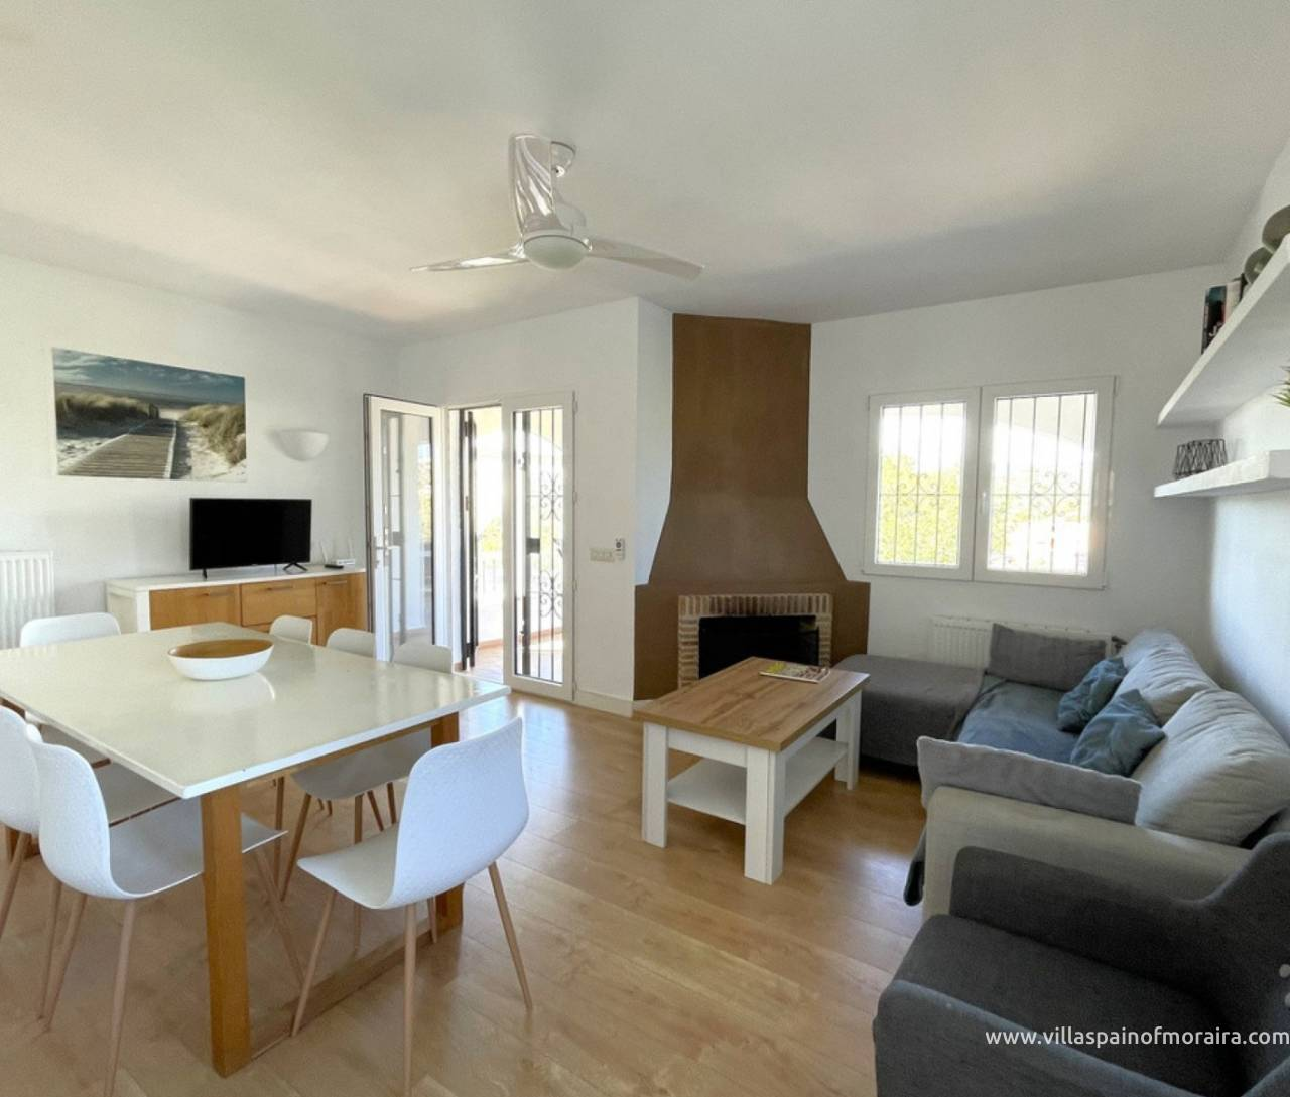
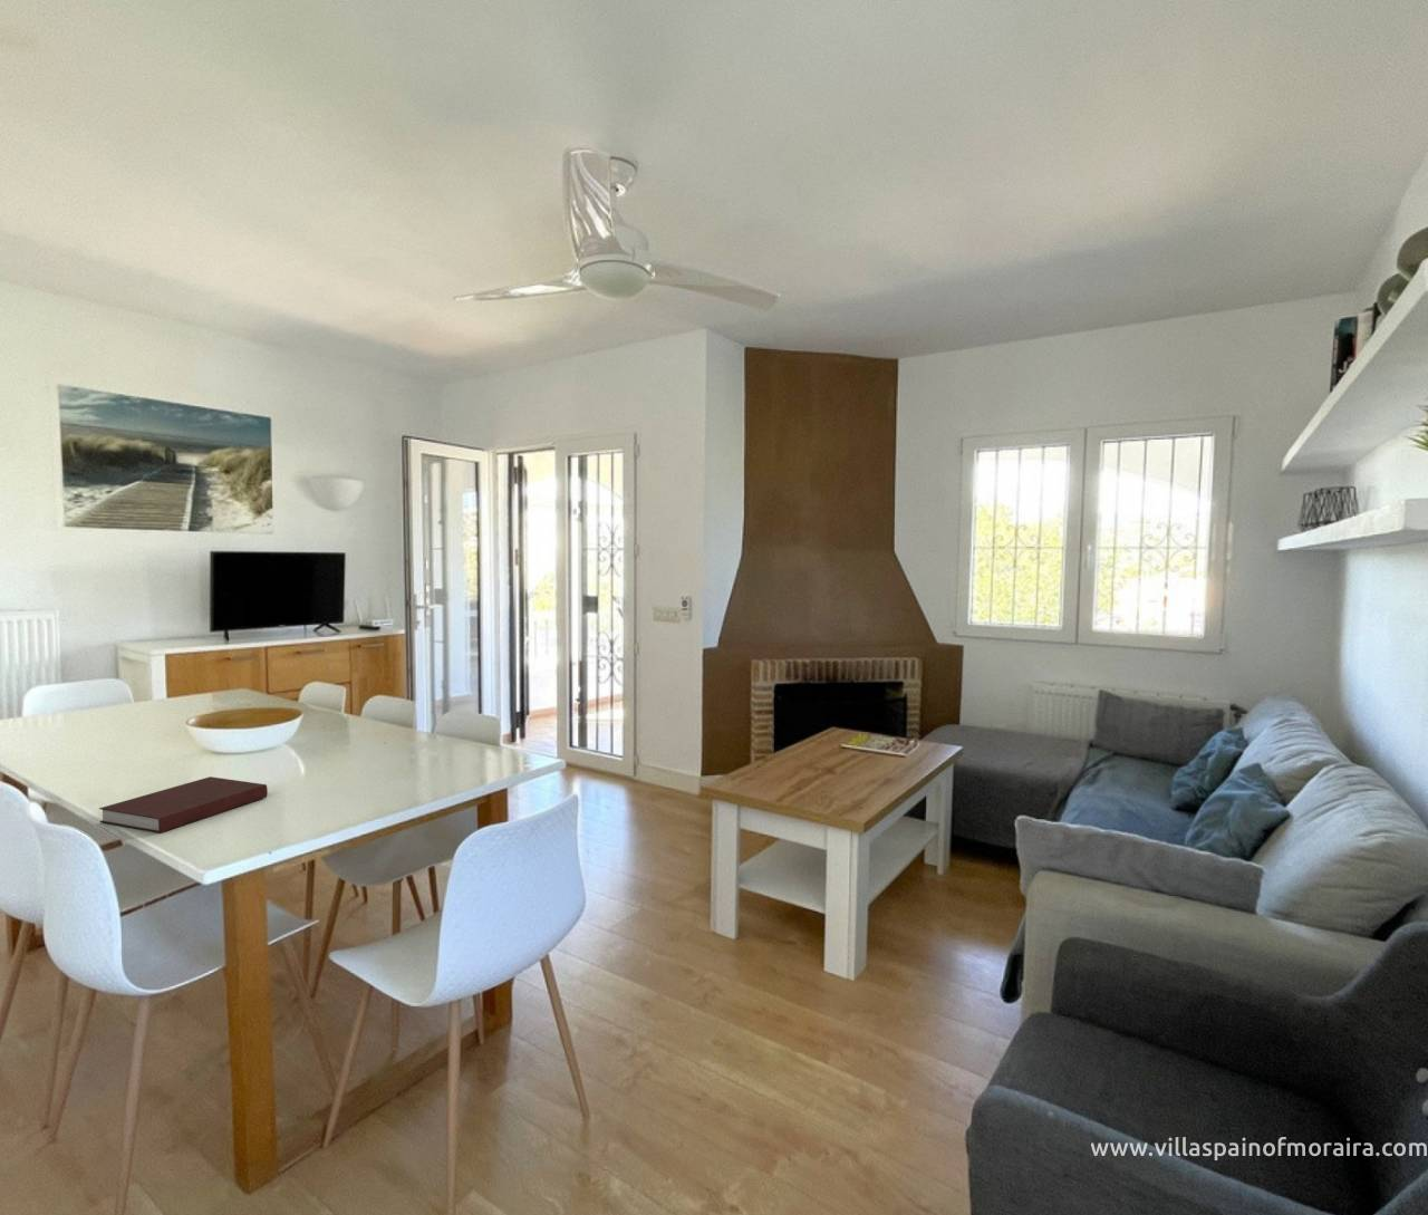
+ notebook (188, 803)
